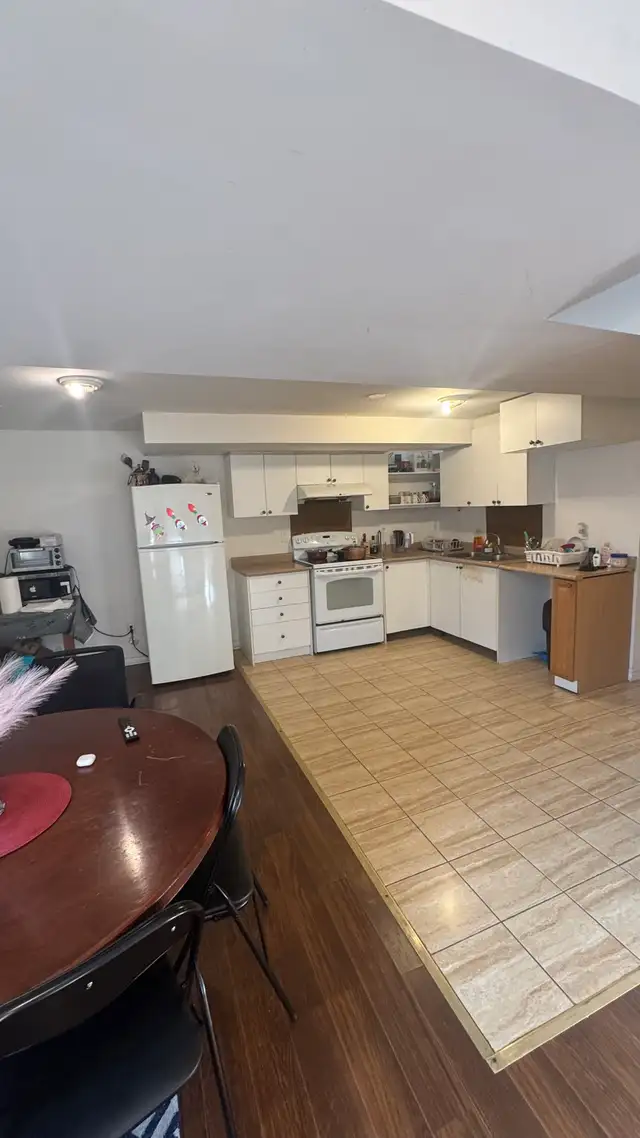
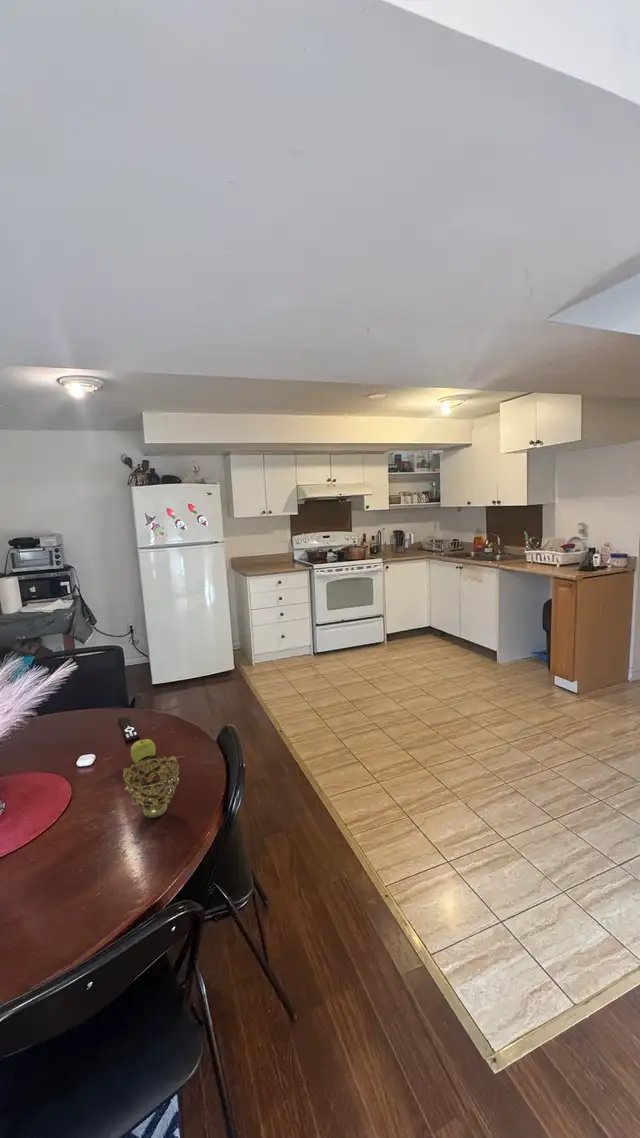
+ apple (143, 752)
+ decorative bowl (153, 789)
